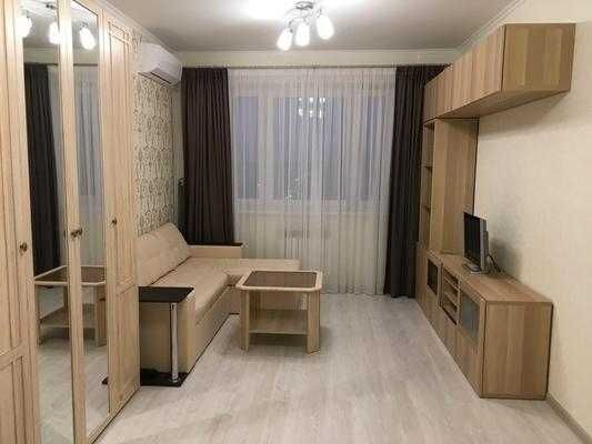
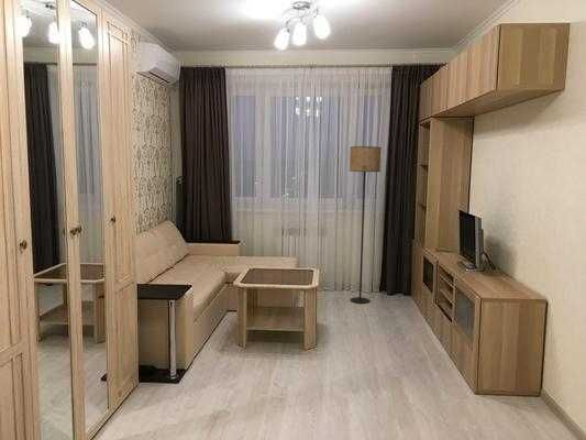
+ floor lamp (362, 224)
